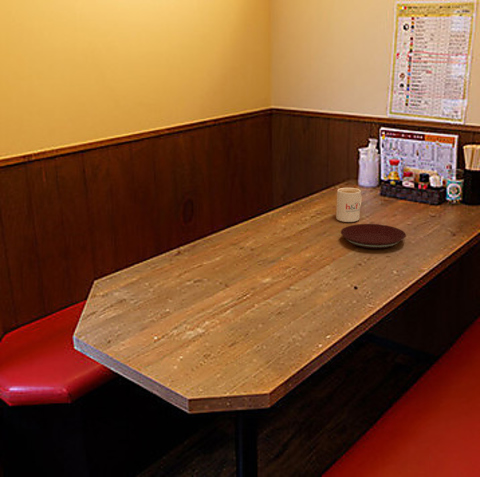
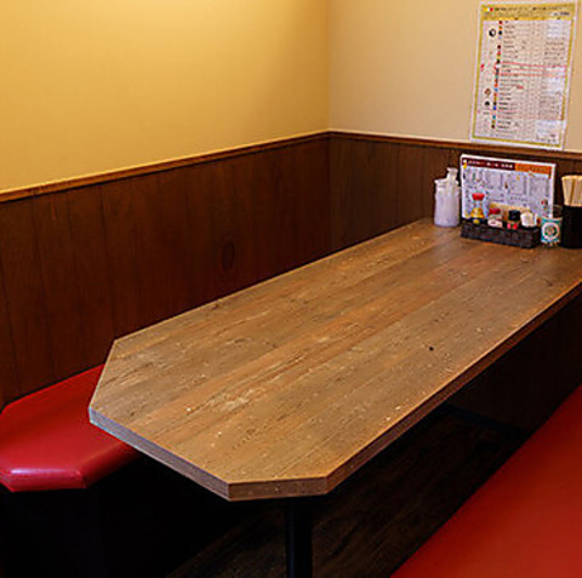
- mug (351, 203)
- plate (372, 237)
